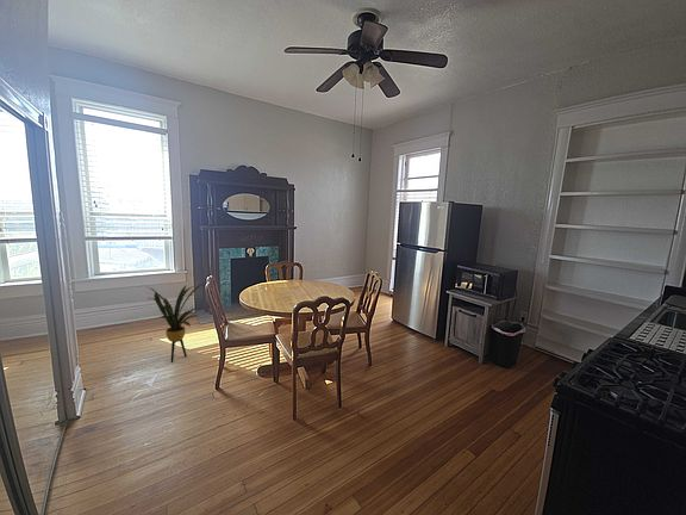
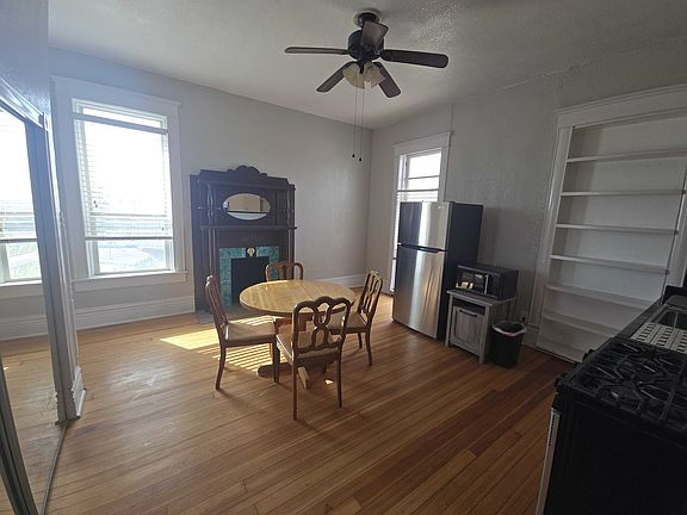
- house plant (179, 321)
